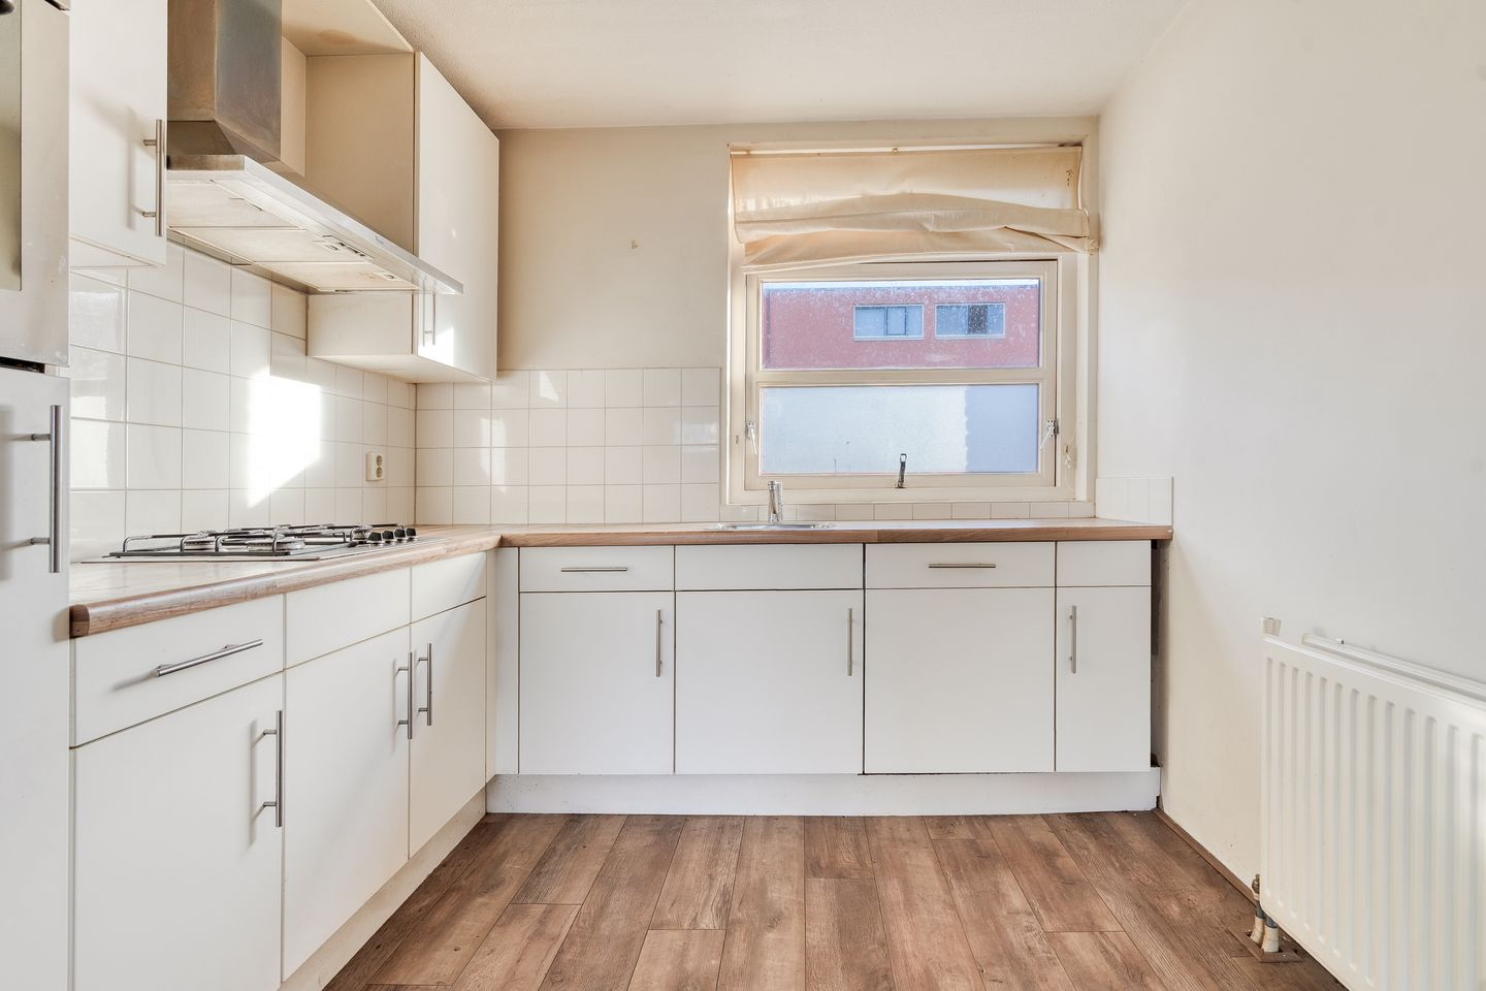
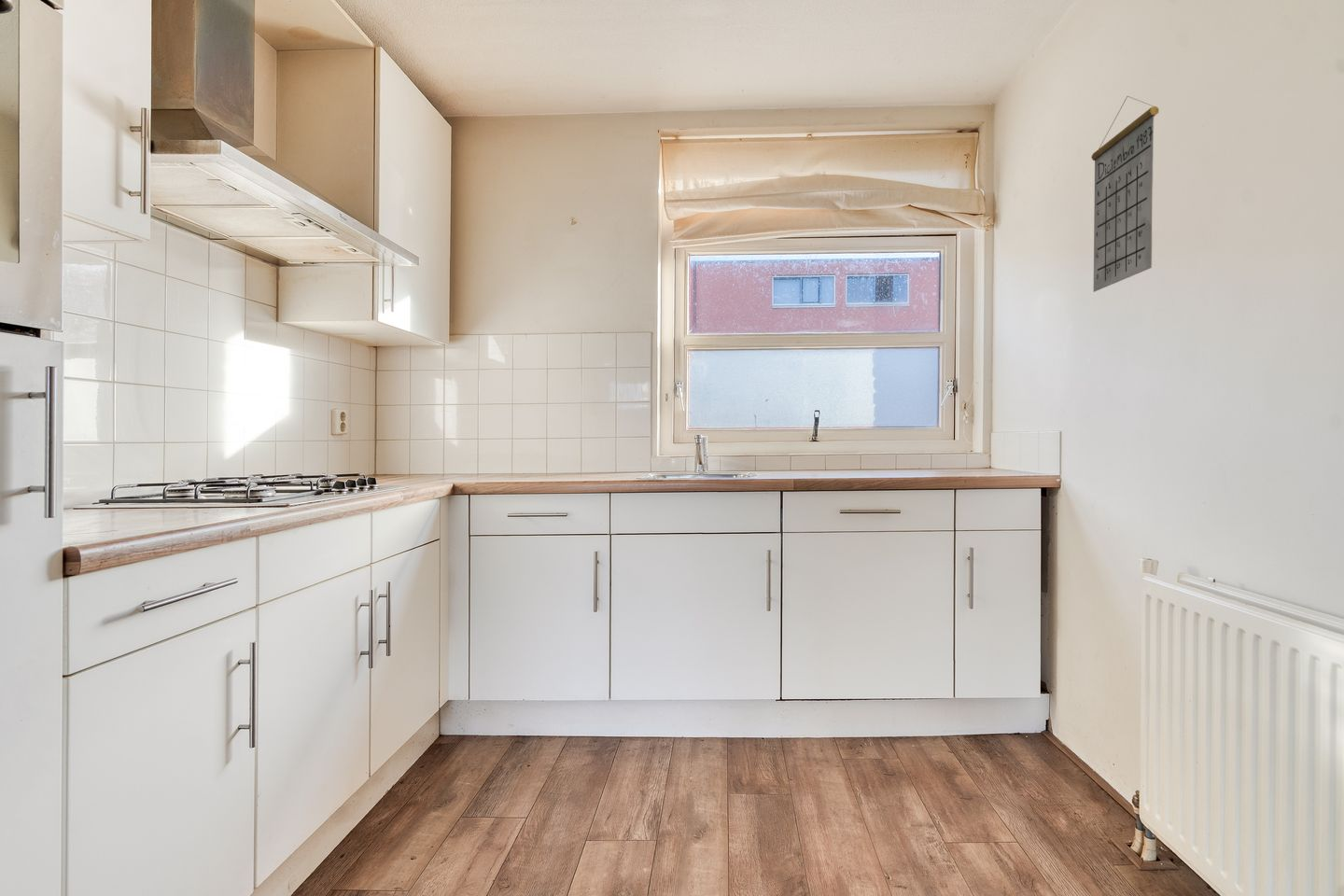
+ calendar (1122, 188)
